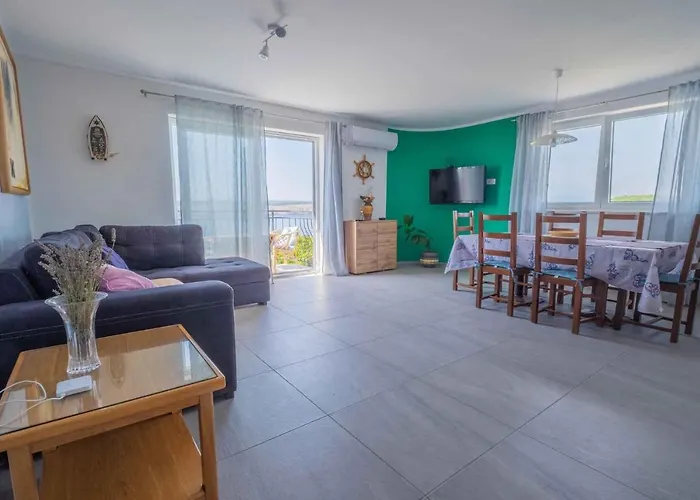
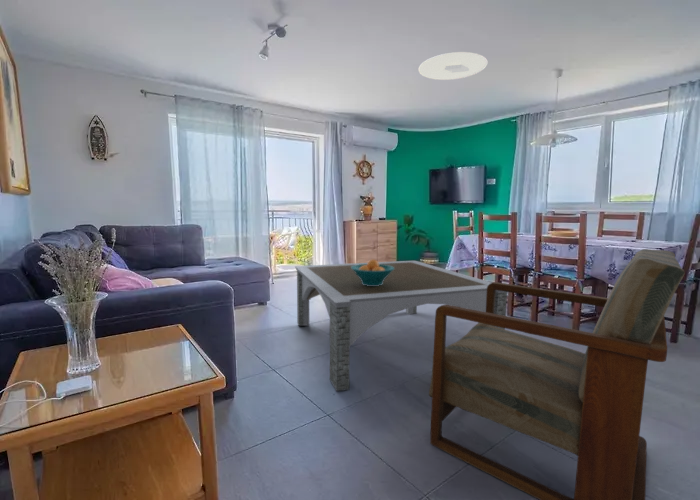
+ armchair (543, 348)
+ coffee table (386, 308)
+ fruit bowl (372, 271)
+ ceiling light (452, 64)
